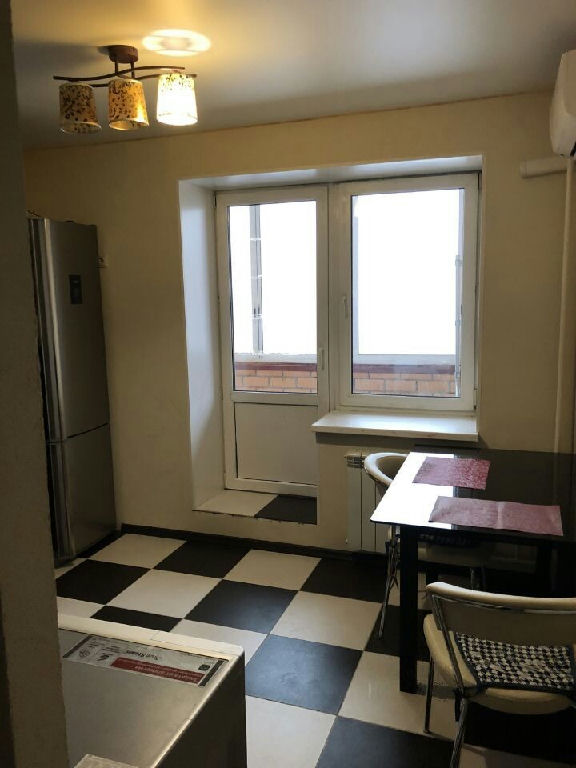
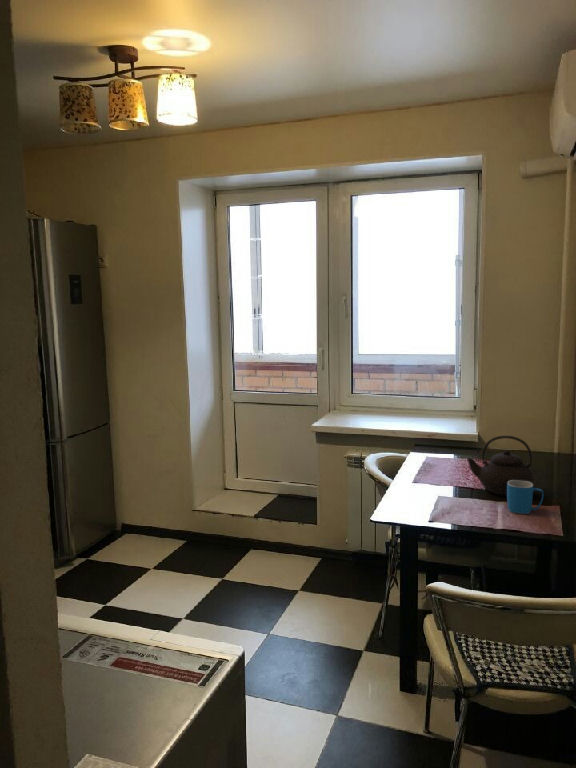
+ teapot (500, 463)
+ mug (524, 497)
